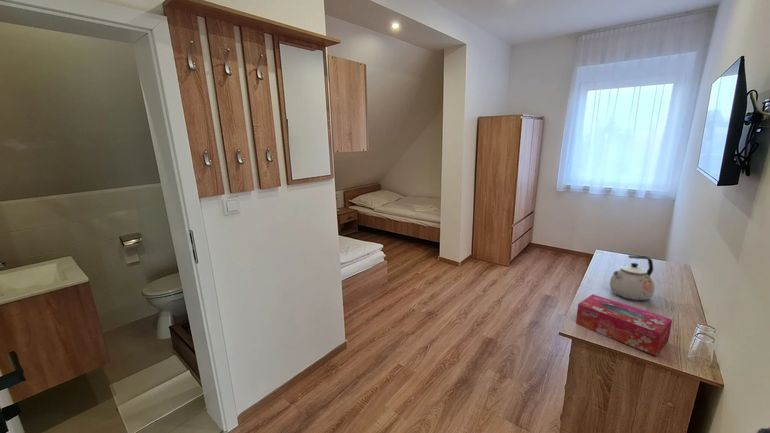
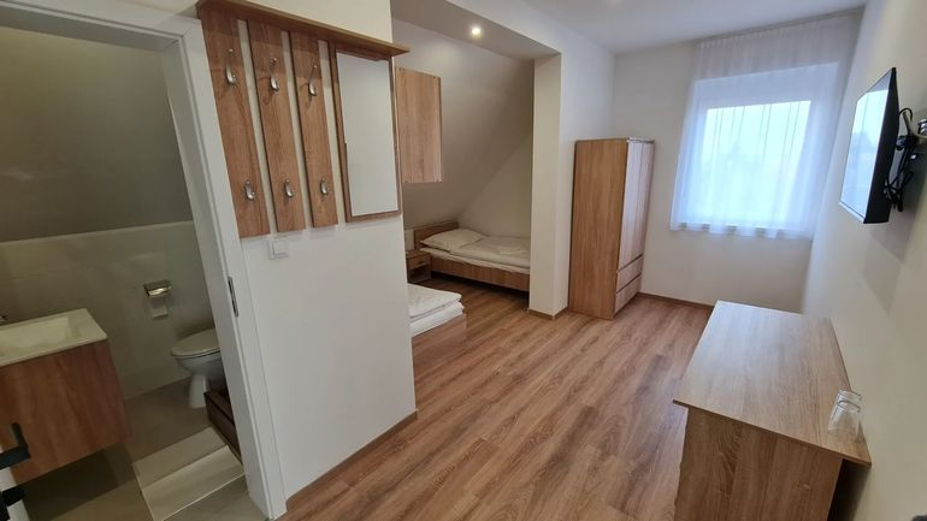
- tissue box (621, 321)
- kettle (632, 275)
